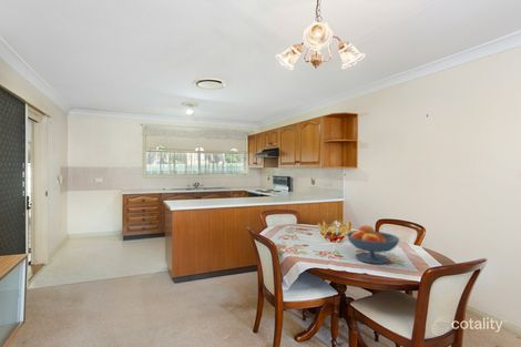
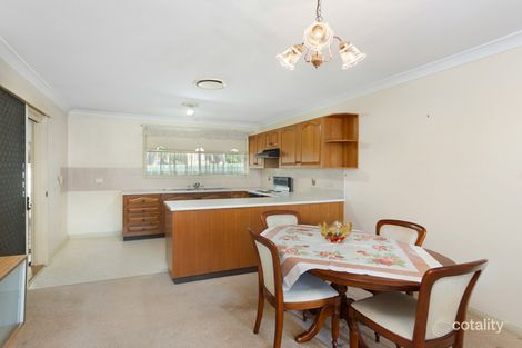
- fruit bowl (371, 243)
